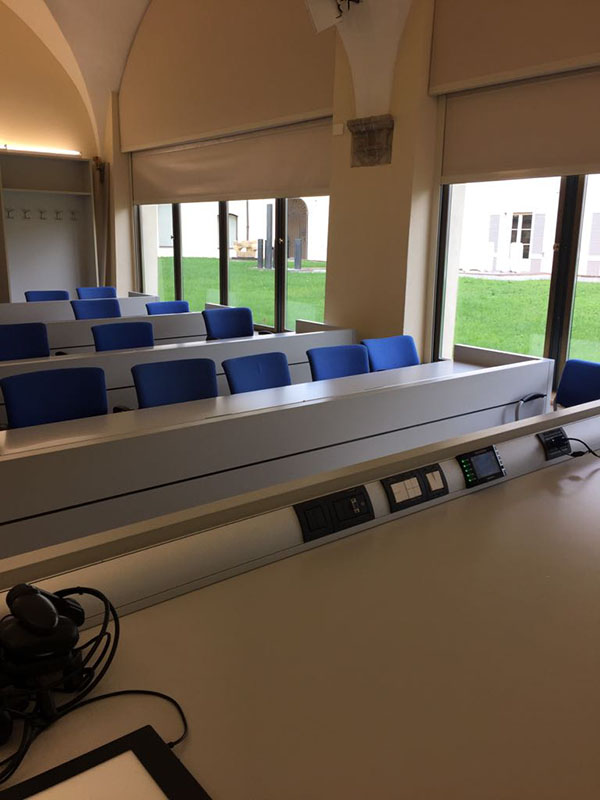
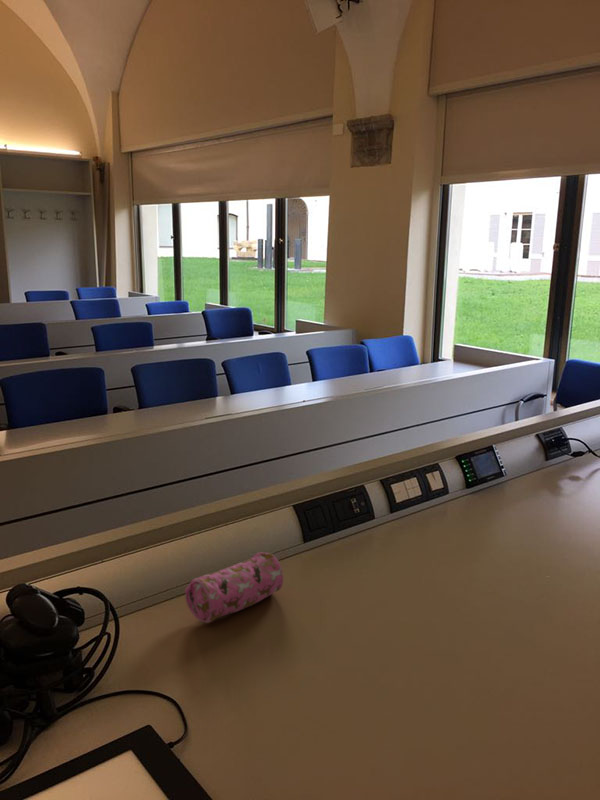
+ pencil case (235, 585)
